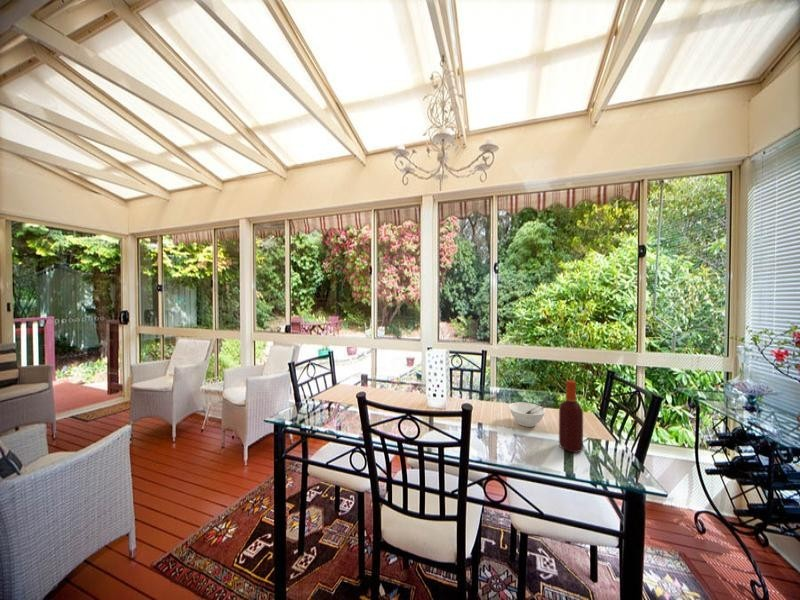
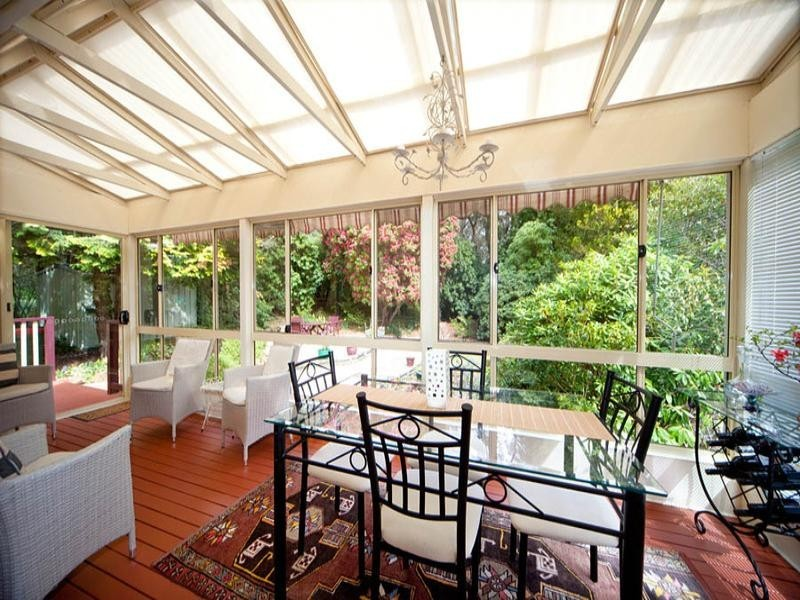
- bowl (530, 411)
- bottle (570, 414)
